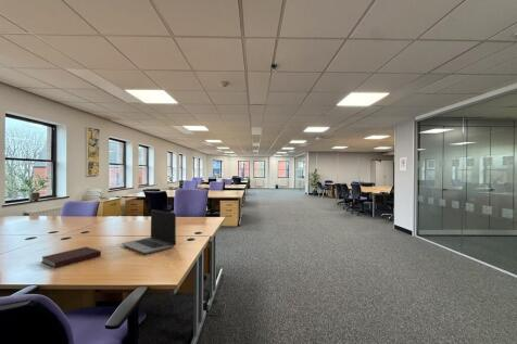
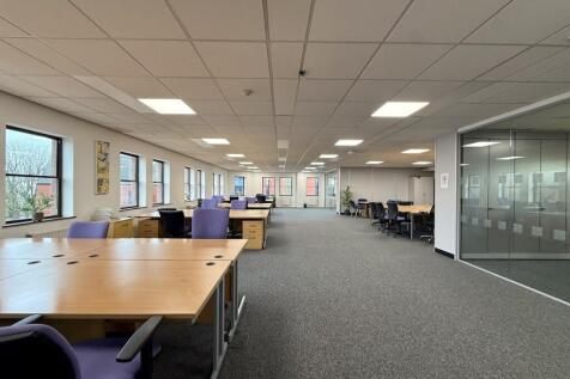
- laptop computer (151, 229)
- notebook (72, 256)
